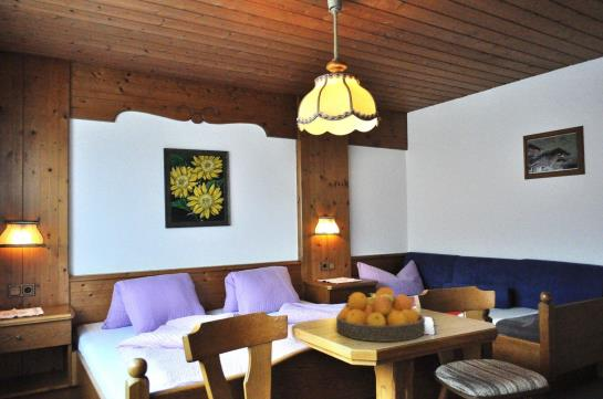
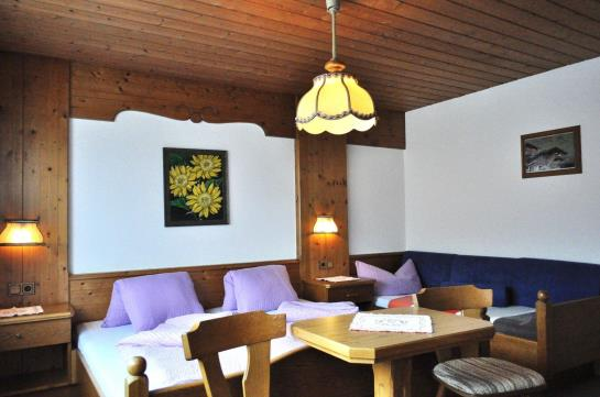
- fruit bowl (380, 309)
